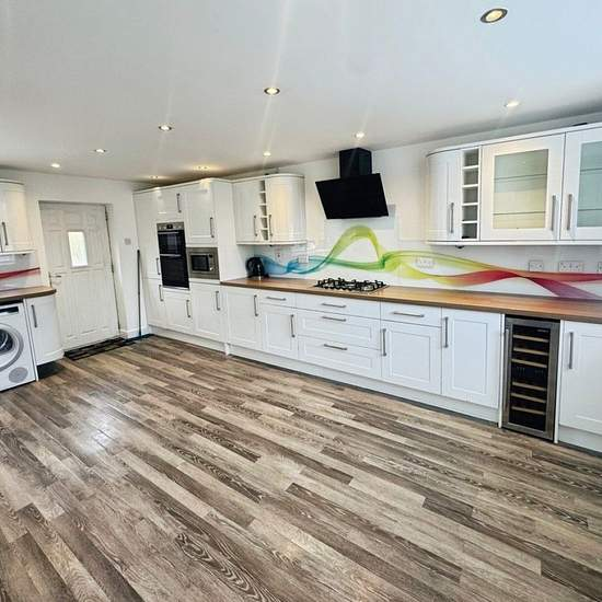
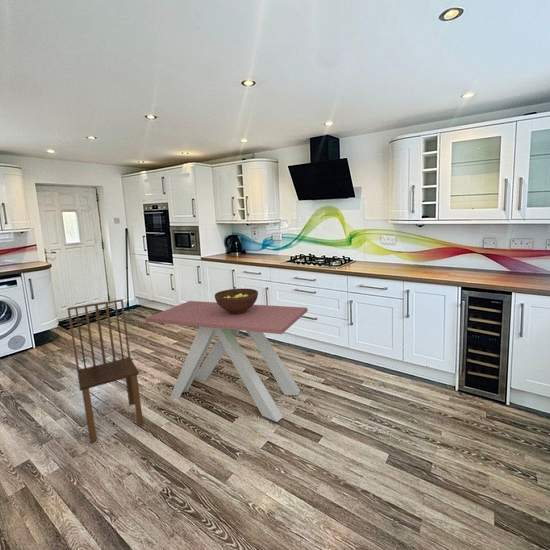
+ fruit bowl (237, 302)
+ dining chair (106, 366)
+ dining table (230, 354)
